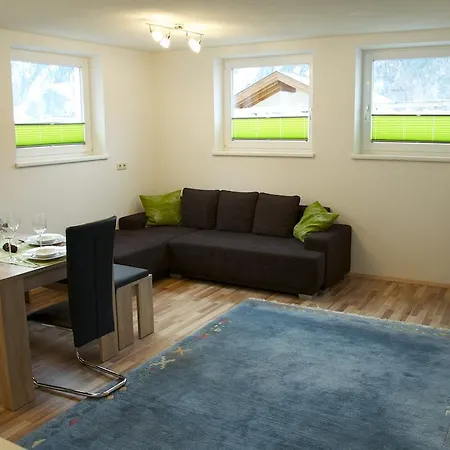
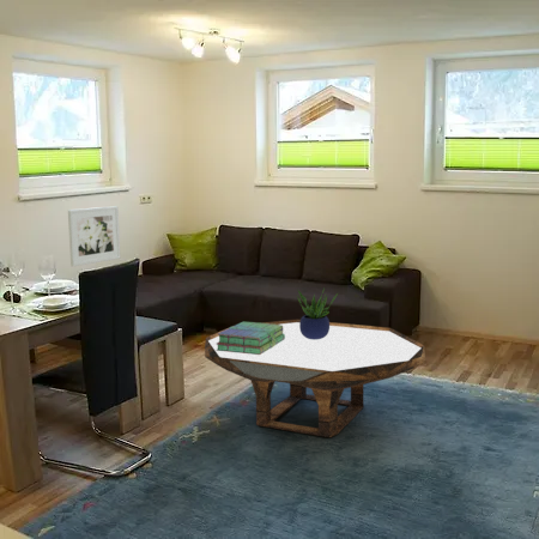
+ potted plant (316, 314)
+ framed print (95, 235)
+ stack of books (250, 337)
+ coffee table (311, 377)
